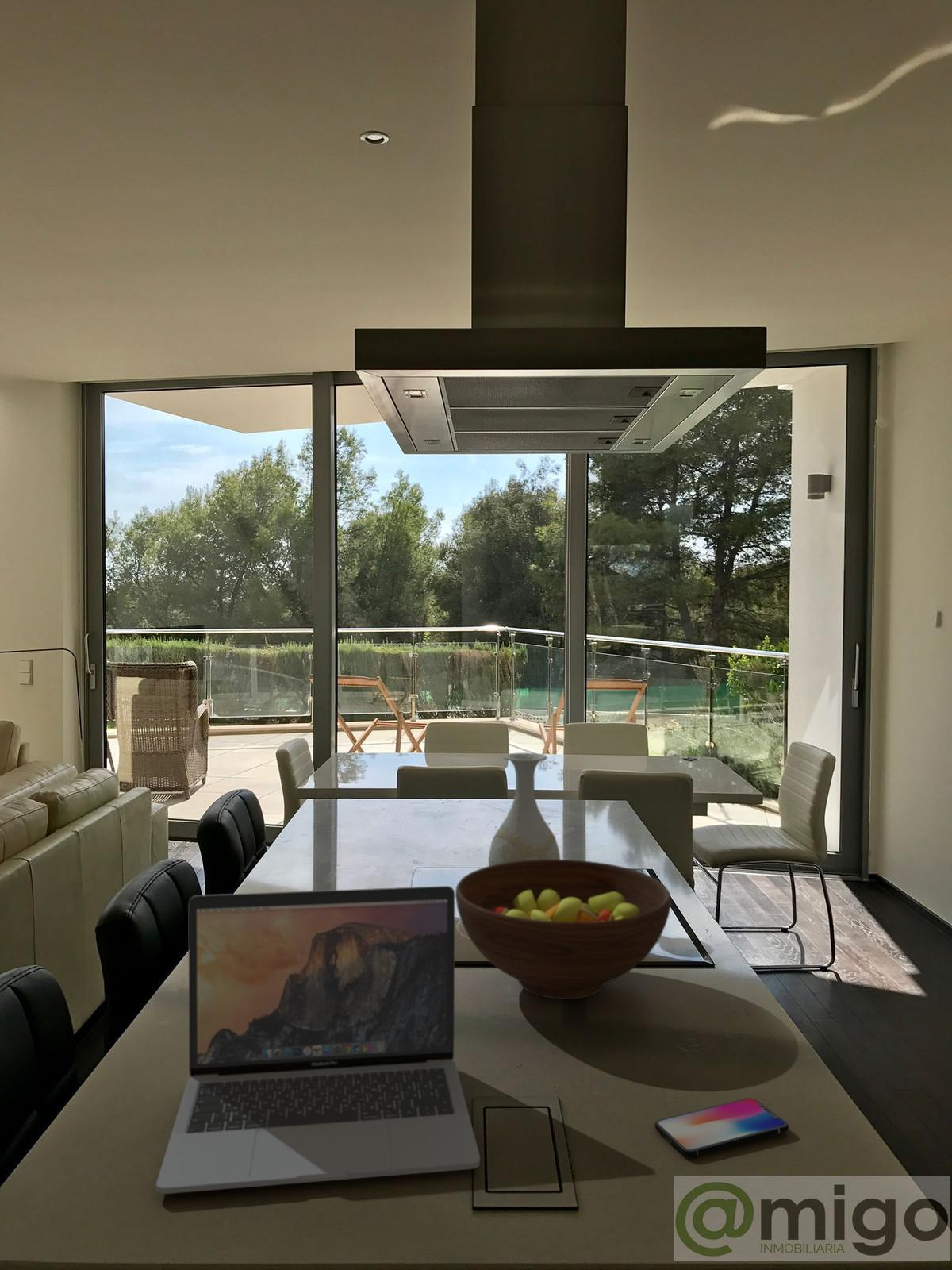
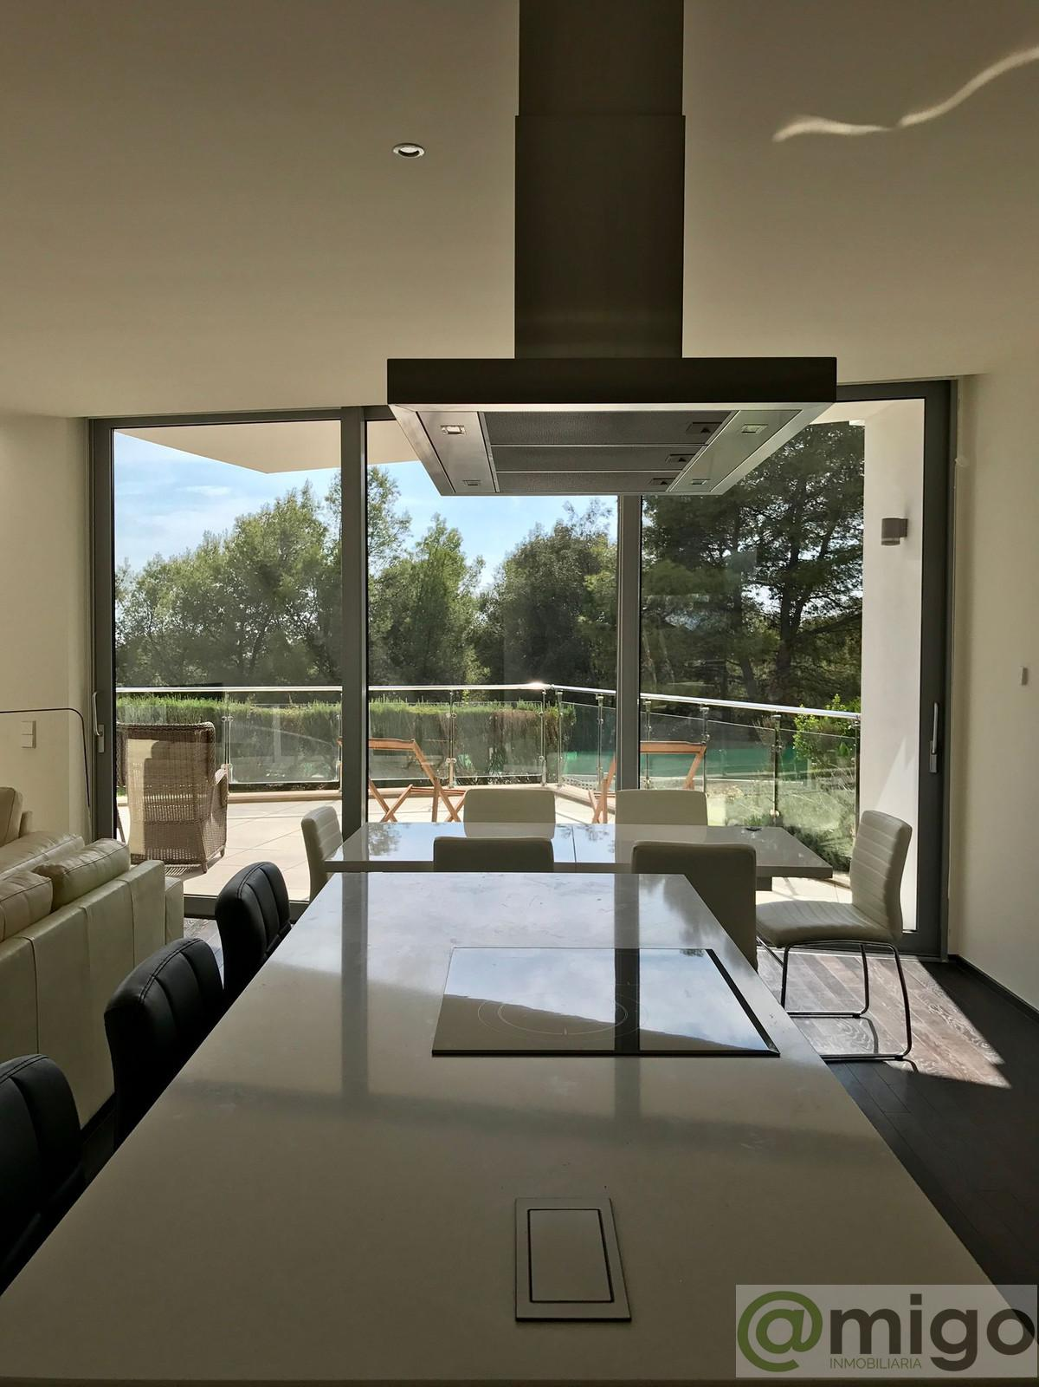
- fruit bowl (562, 936)
- laptop (323, 1022)
- vase (524, 826)
- smartphone (721, 1126)
